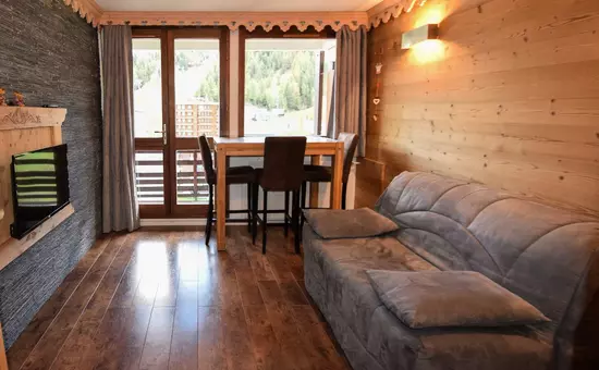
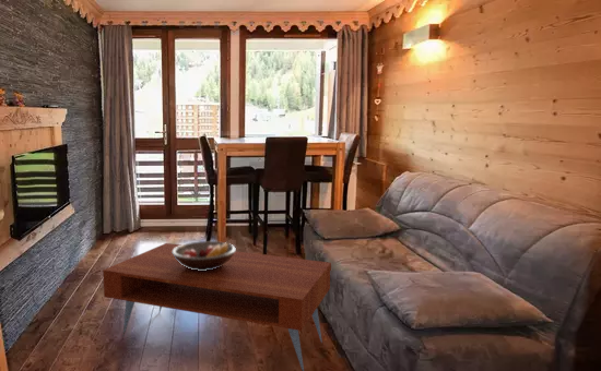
+ fruit bowl (204, 254)
+ coffee table (222, 303)
